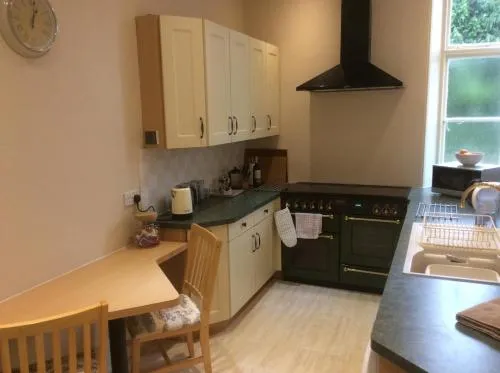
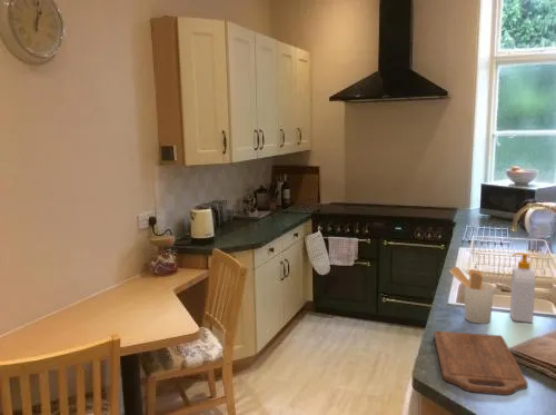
+ utensil holder (470, 293)
+ cutting board (476, 359)
+ soap bottle (522, 286)
